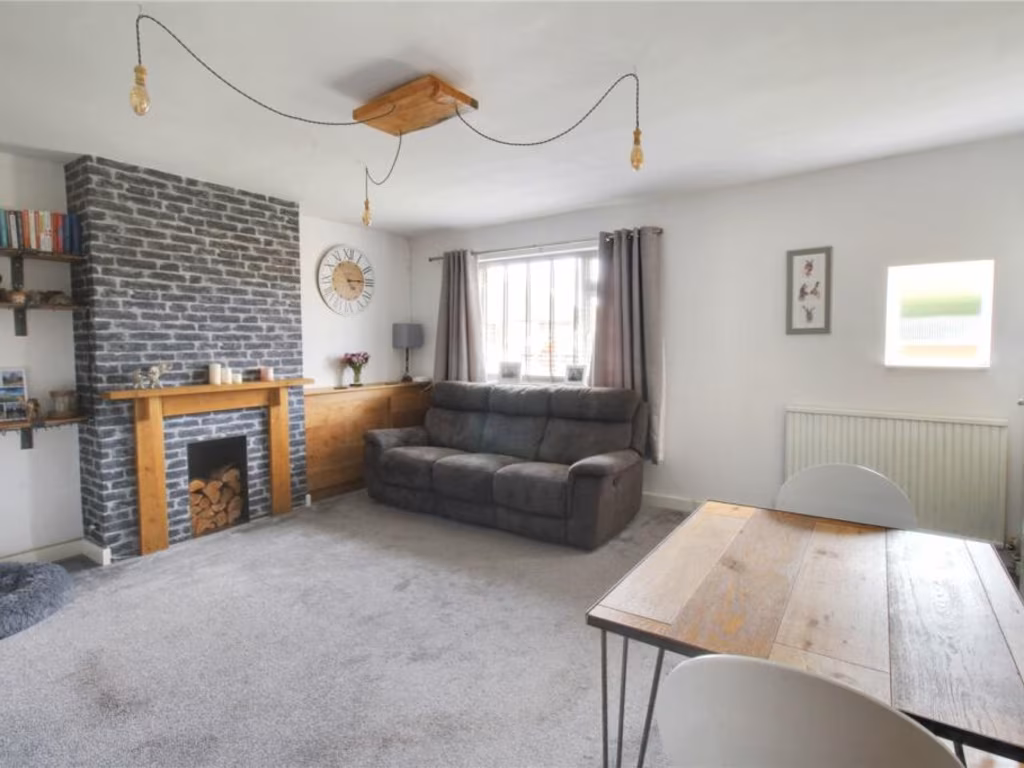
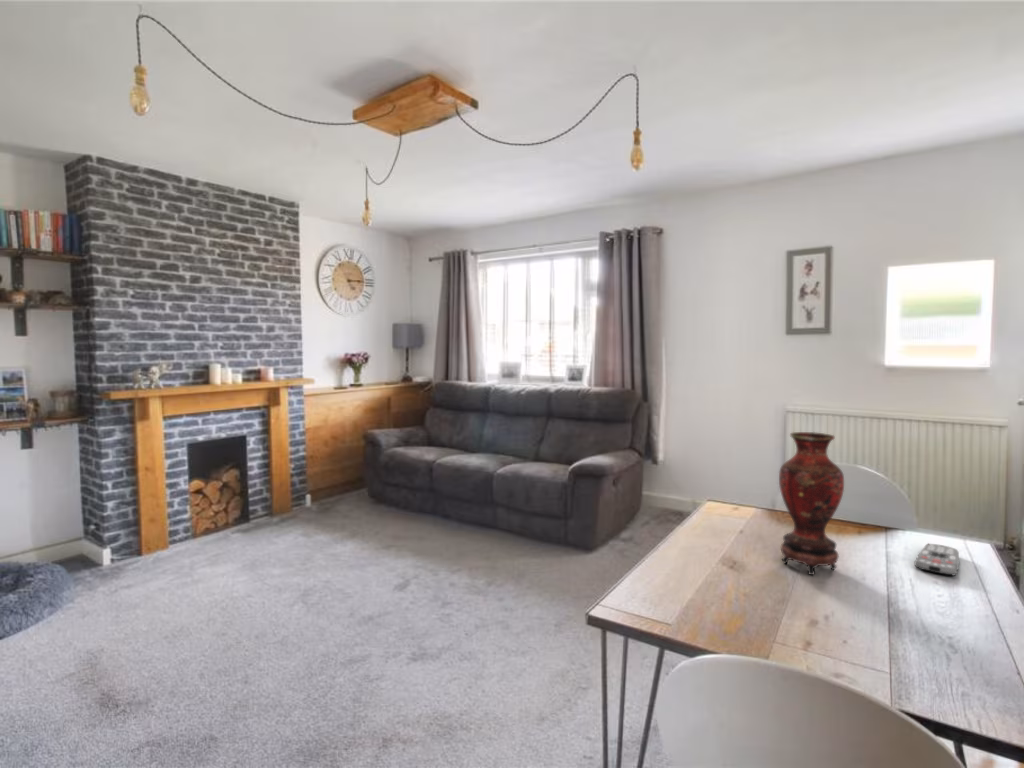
+ remote control (938, 558)
+ vase (810, 501)
